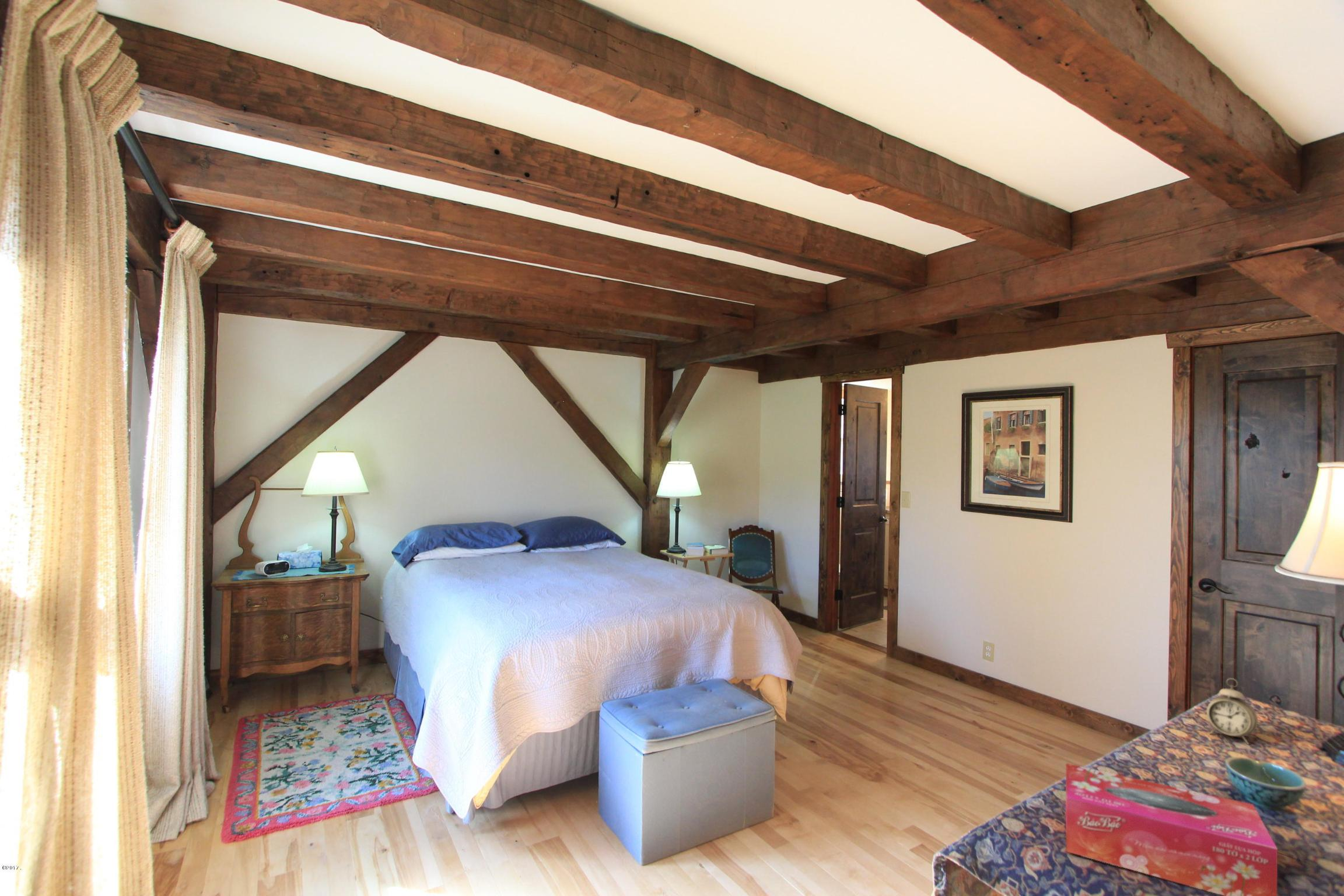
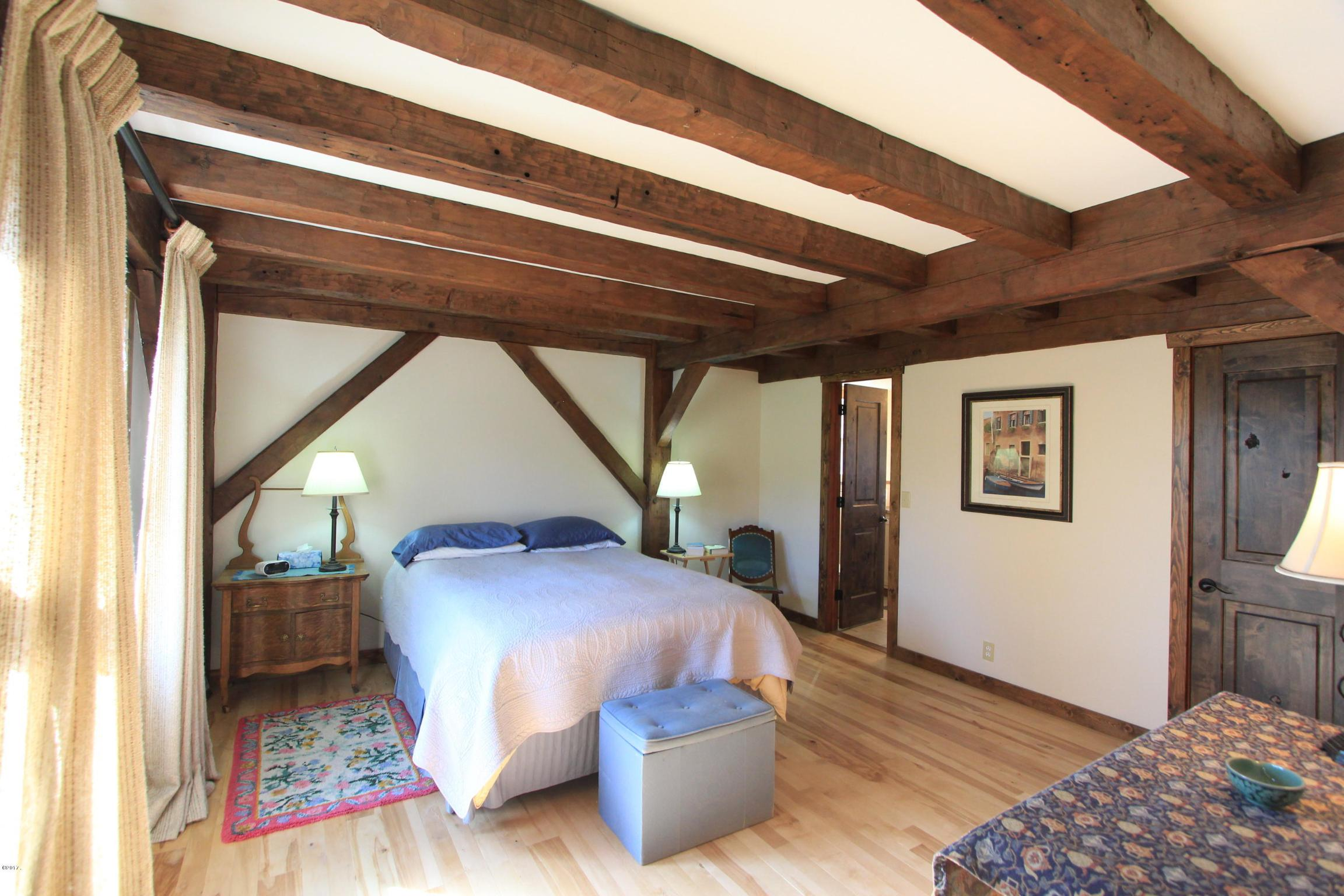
- tissue box (1158, 828)
- alarm clock (1230, 708)
